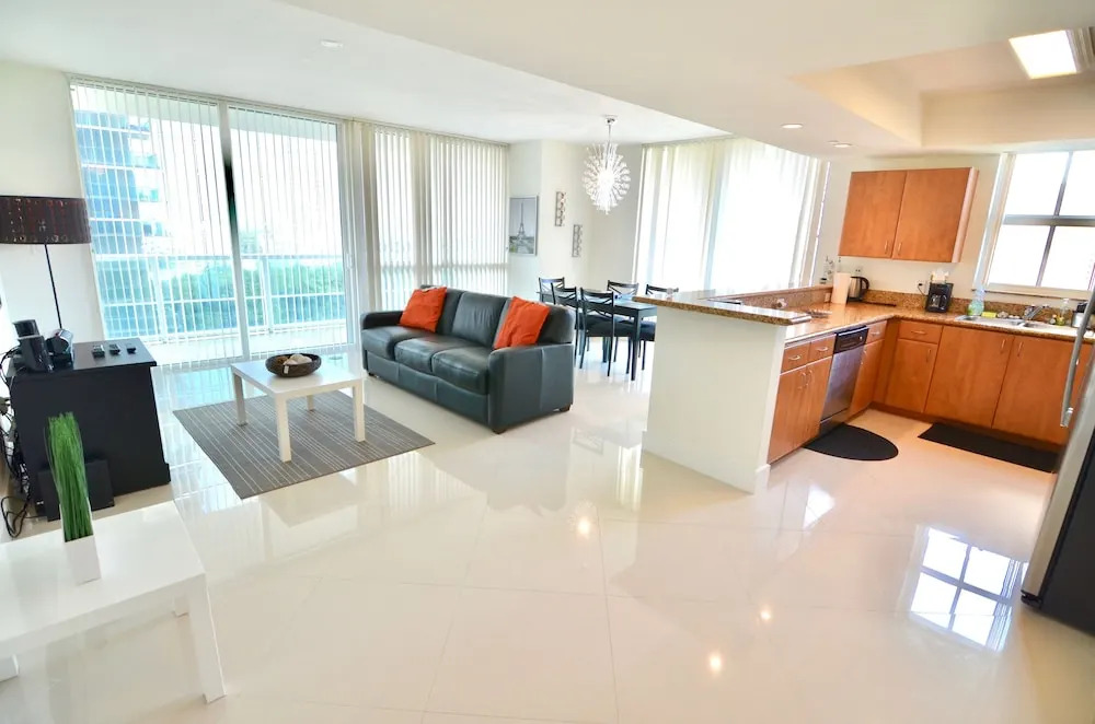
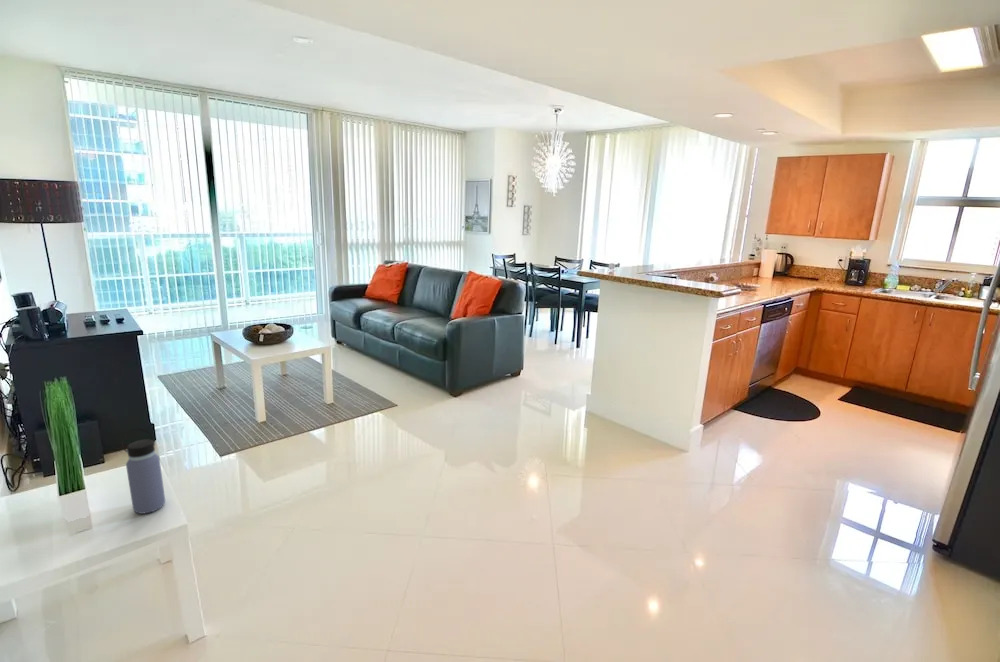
+ water bottle (144, 470)
